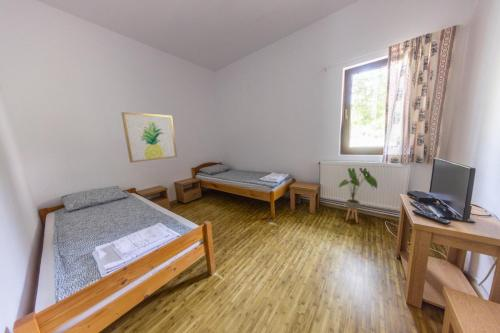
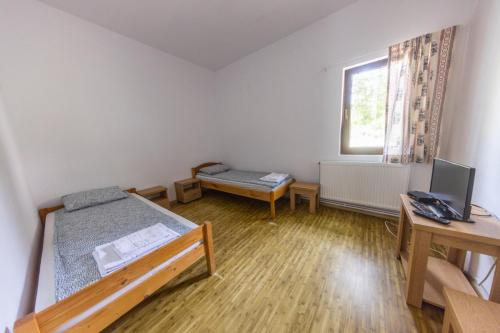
- wall art (152, 137)
- house plant (355, 193)
